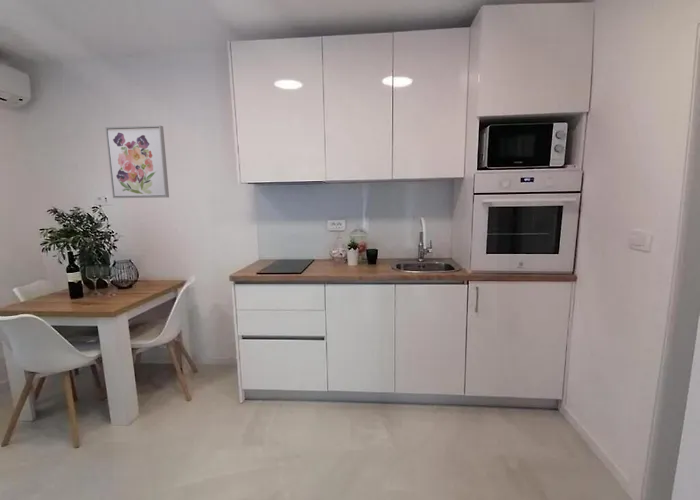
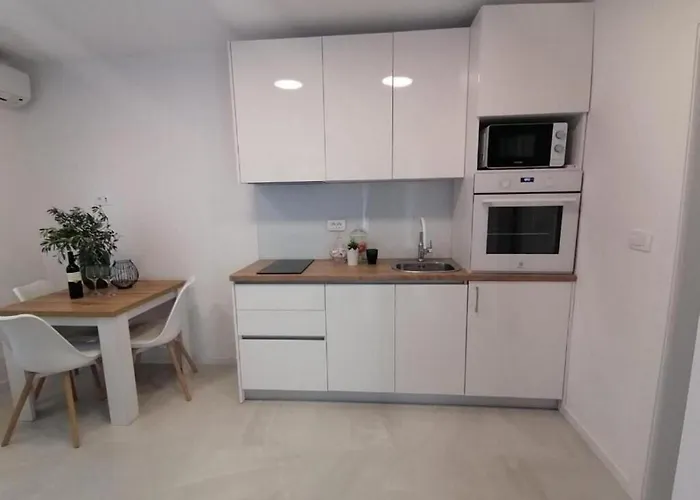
- wall art (137, 162)
